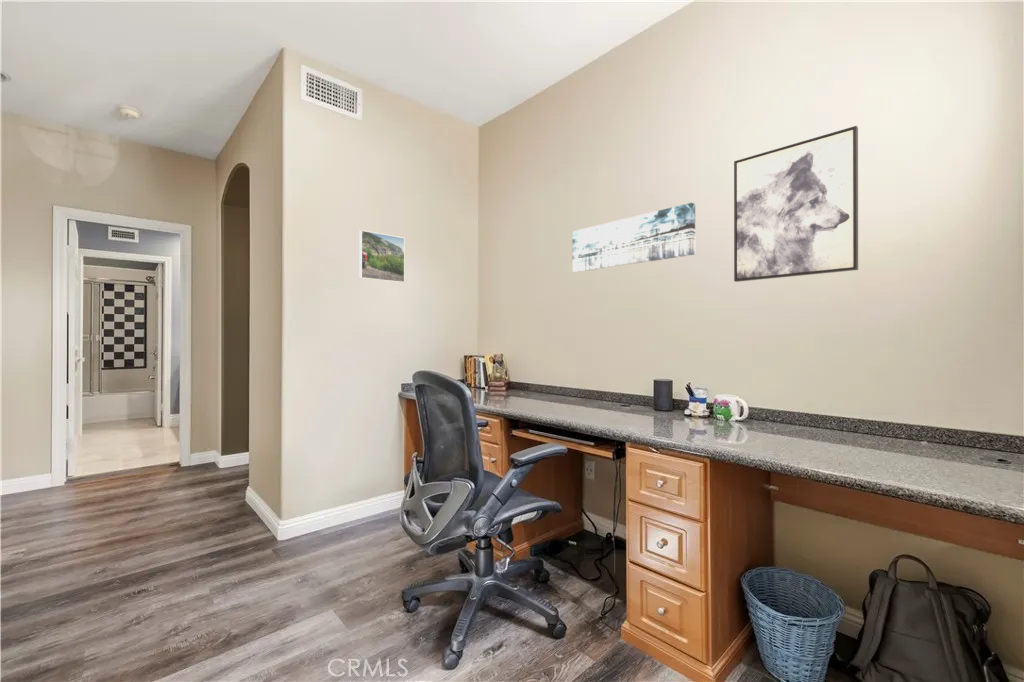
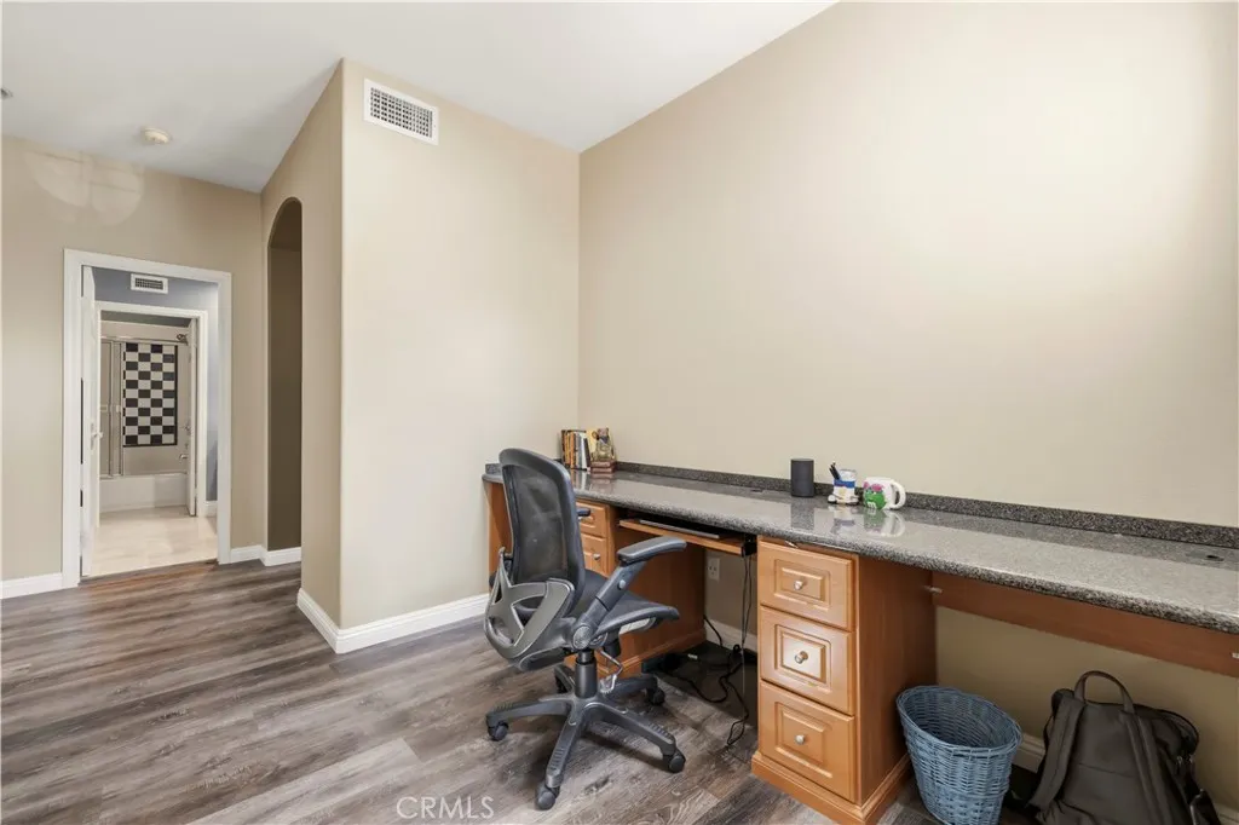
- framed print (382, 257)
- wall art (790, 211)
- wall art (627, 241)
